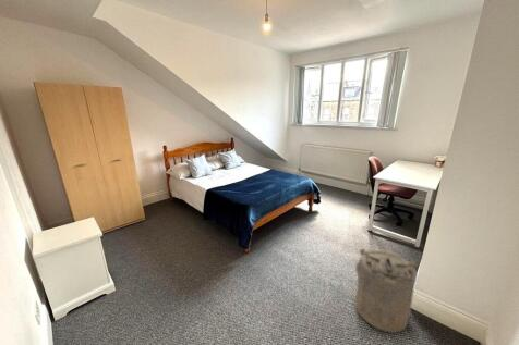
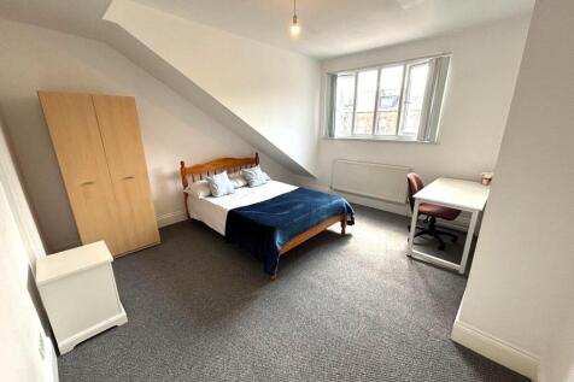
- laundry hamper (381, 283)
